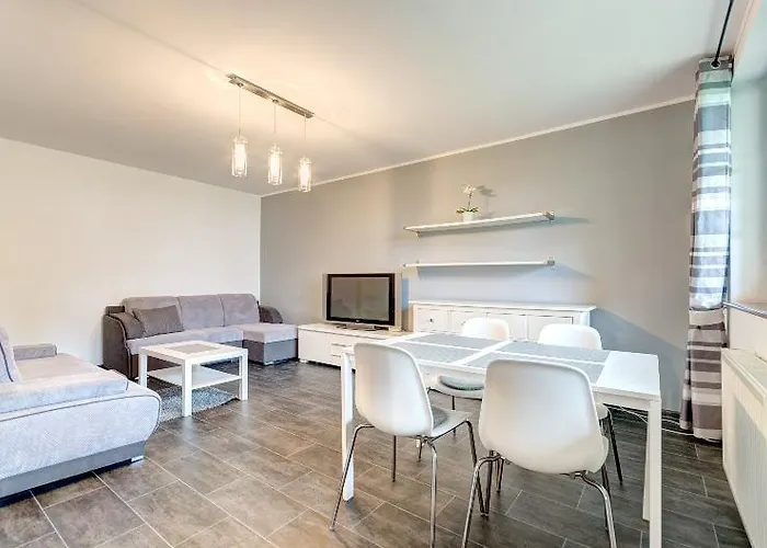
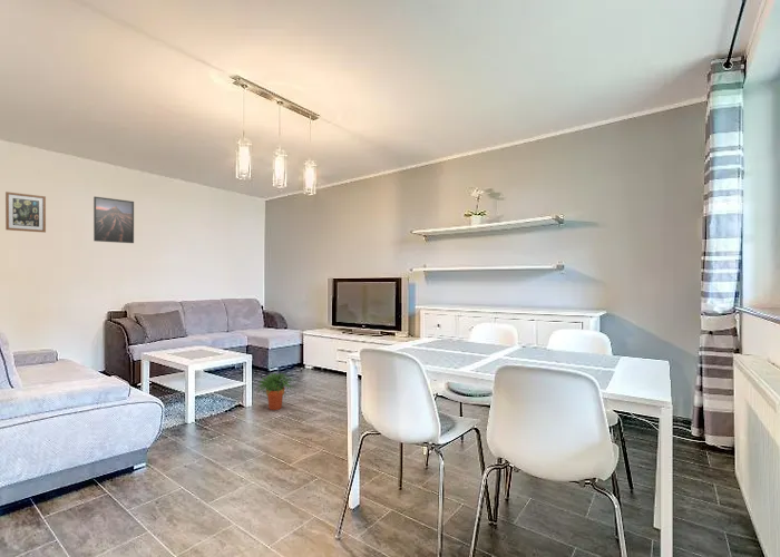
+ potted plant (274, 390)
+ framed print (114, 221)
+ wall art (26, 212)
